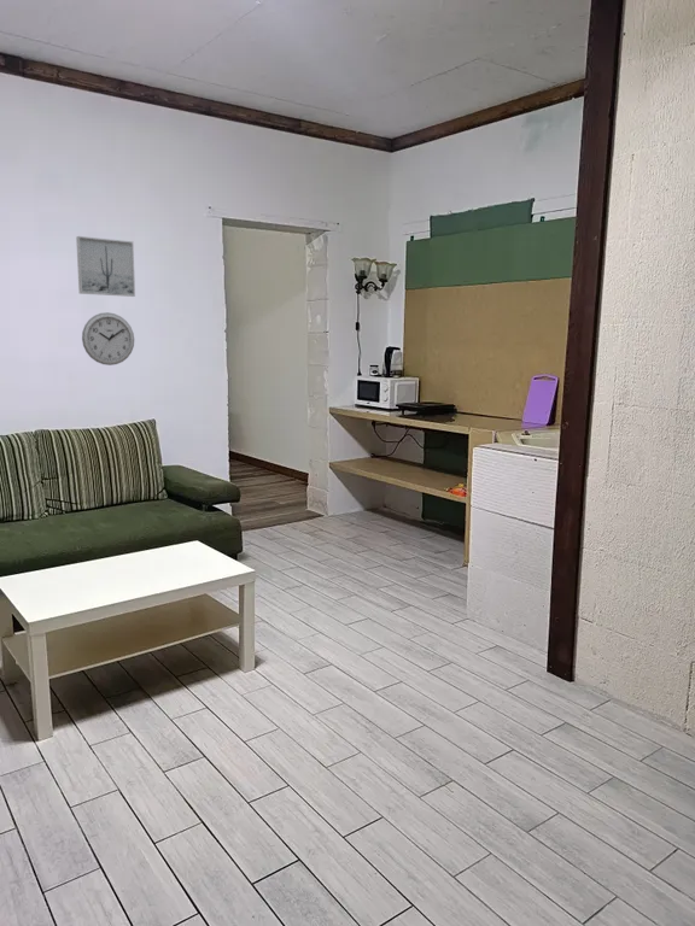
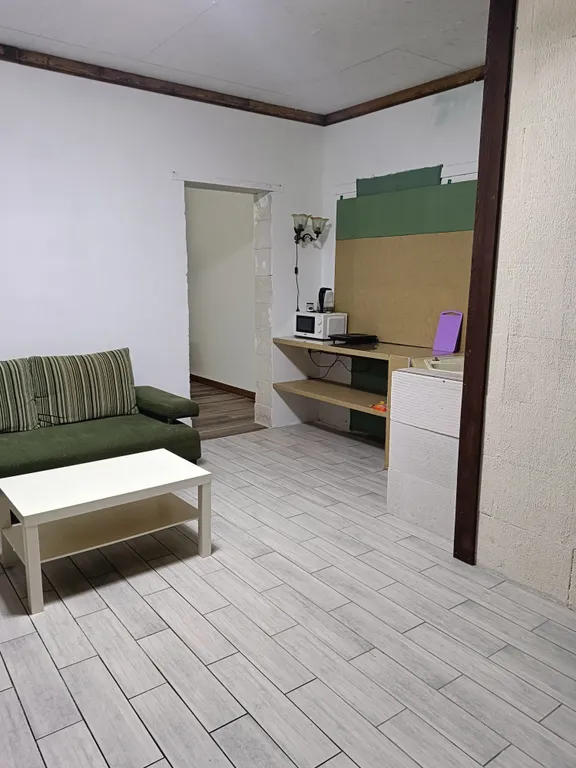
- wall clock (109, 339)
- wall art (106, 266)
